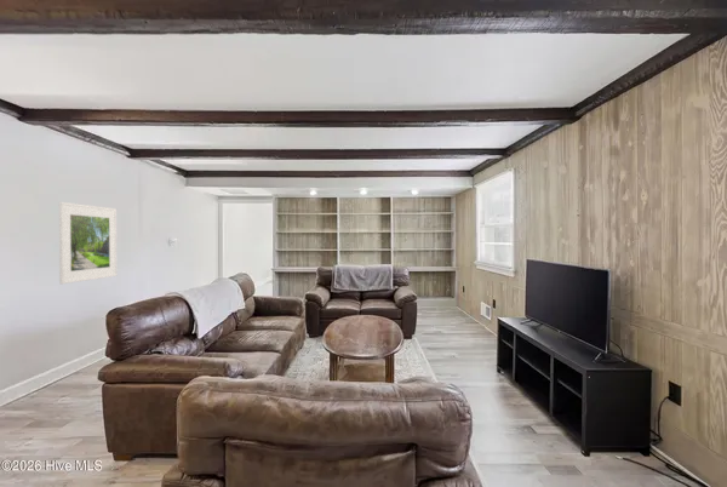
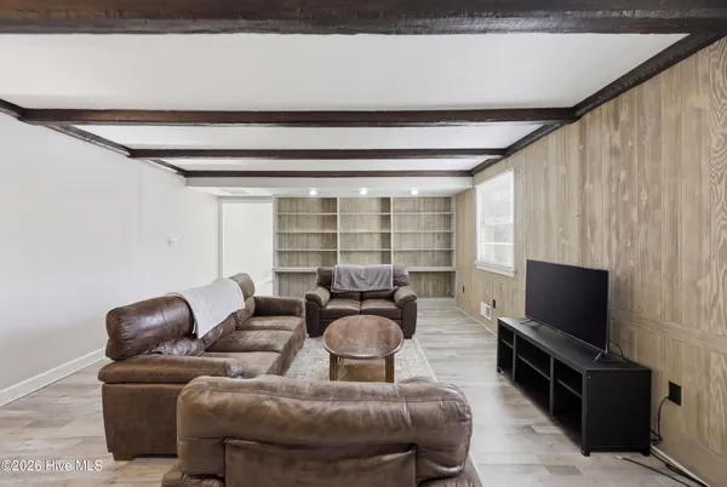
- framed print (91, 242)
